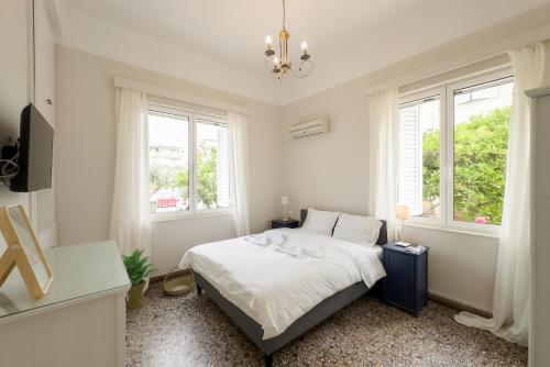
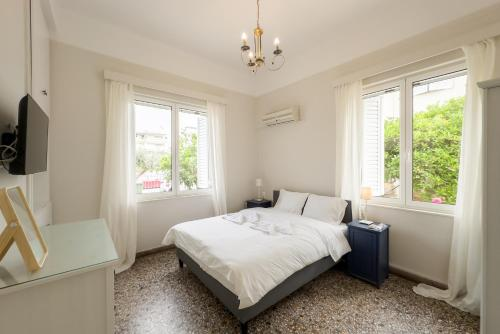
- potted plant (134, 277)
- basket (179, 278)
